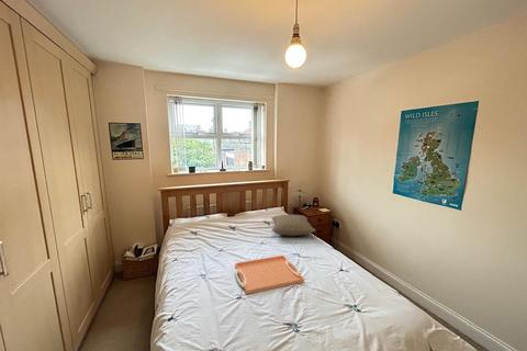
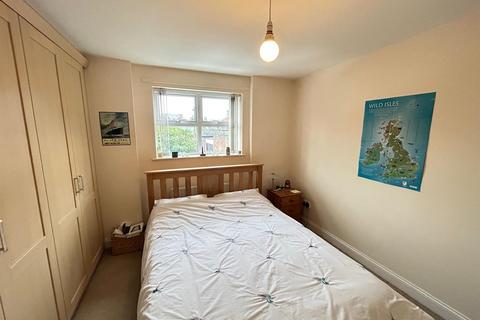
- serving tray (267, 271)
- pillow (291, 224)
